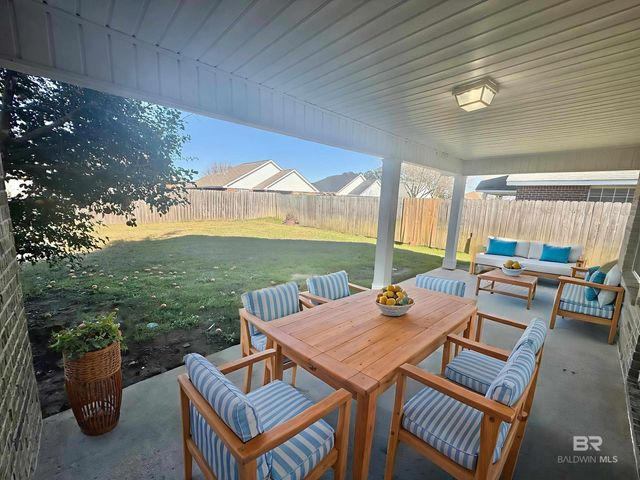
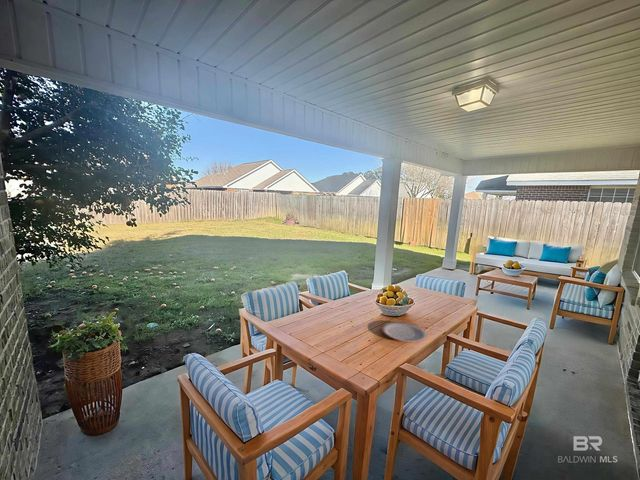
+ plate (403, 332)
